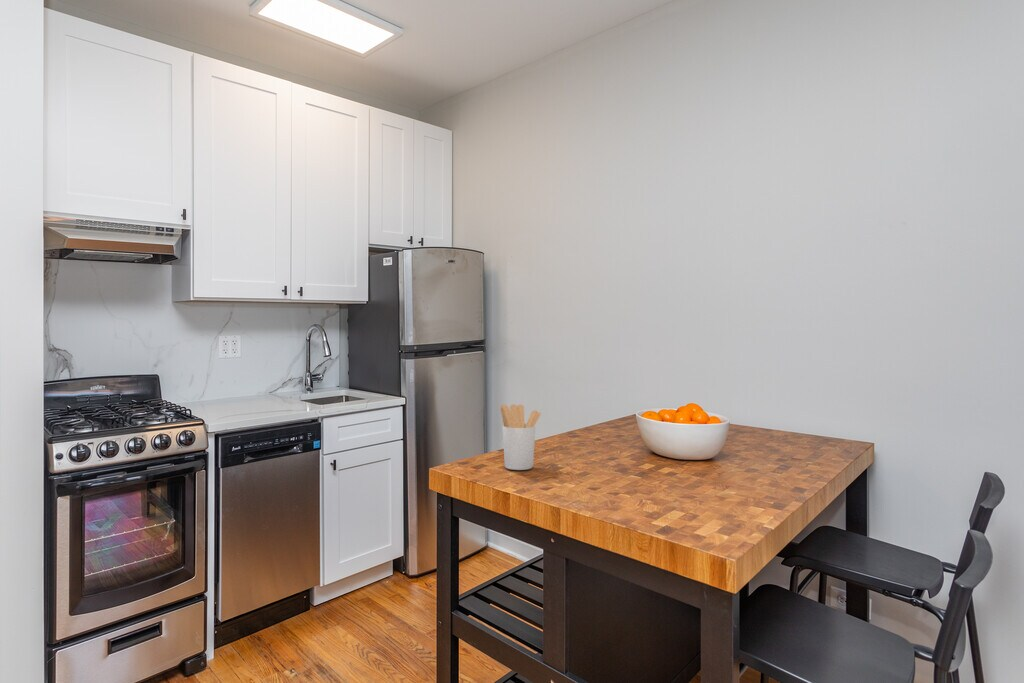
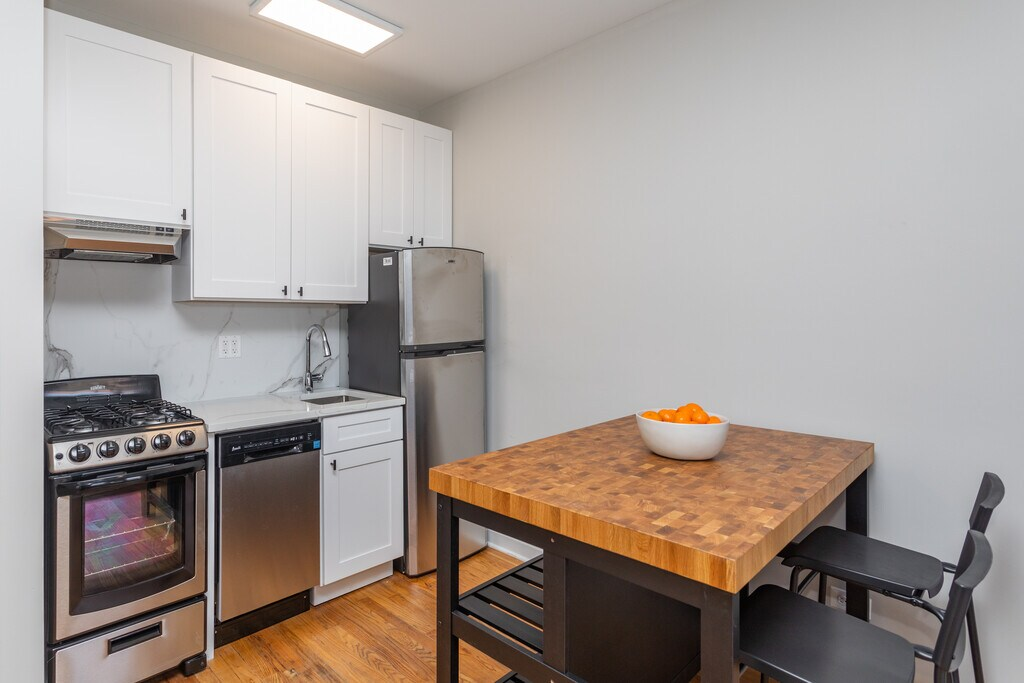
- utensil holder (516, 434)
